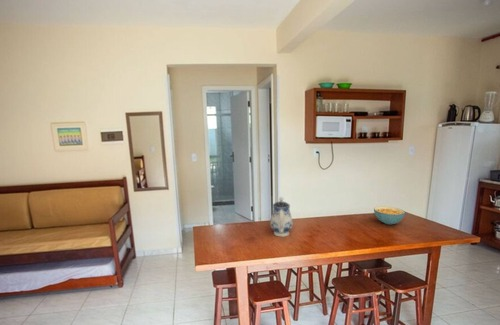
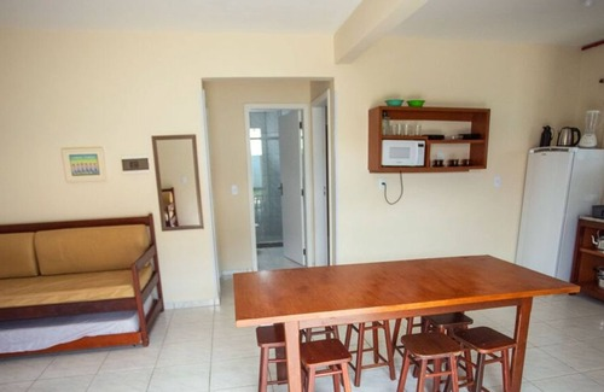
- cereal bowl (388, 216)
- teapot (281, 215)
